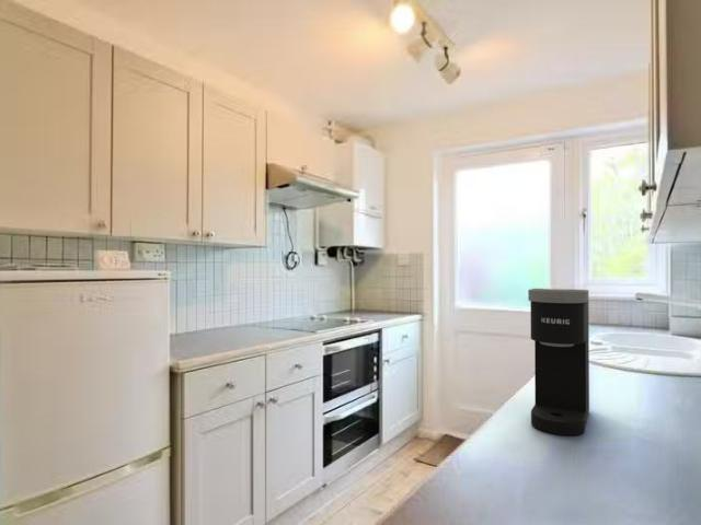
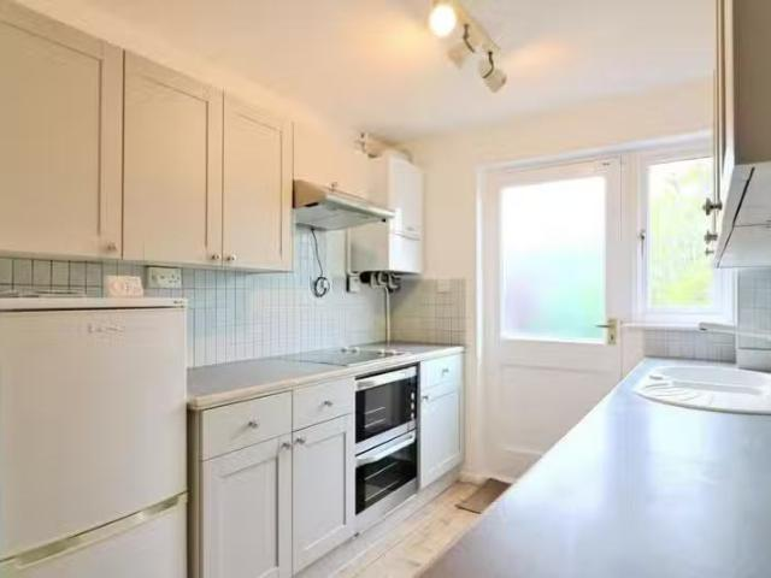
- coffee maker (561, 352)
